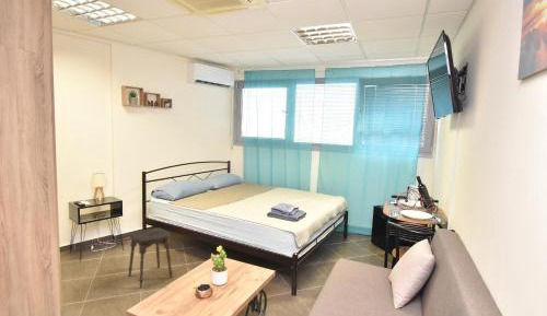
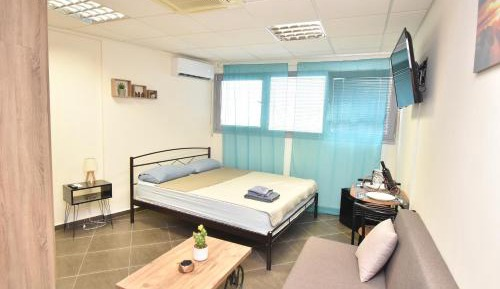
- stool (144, 253)
